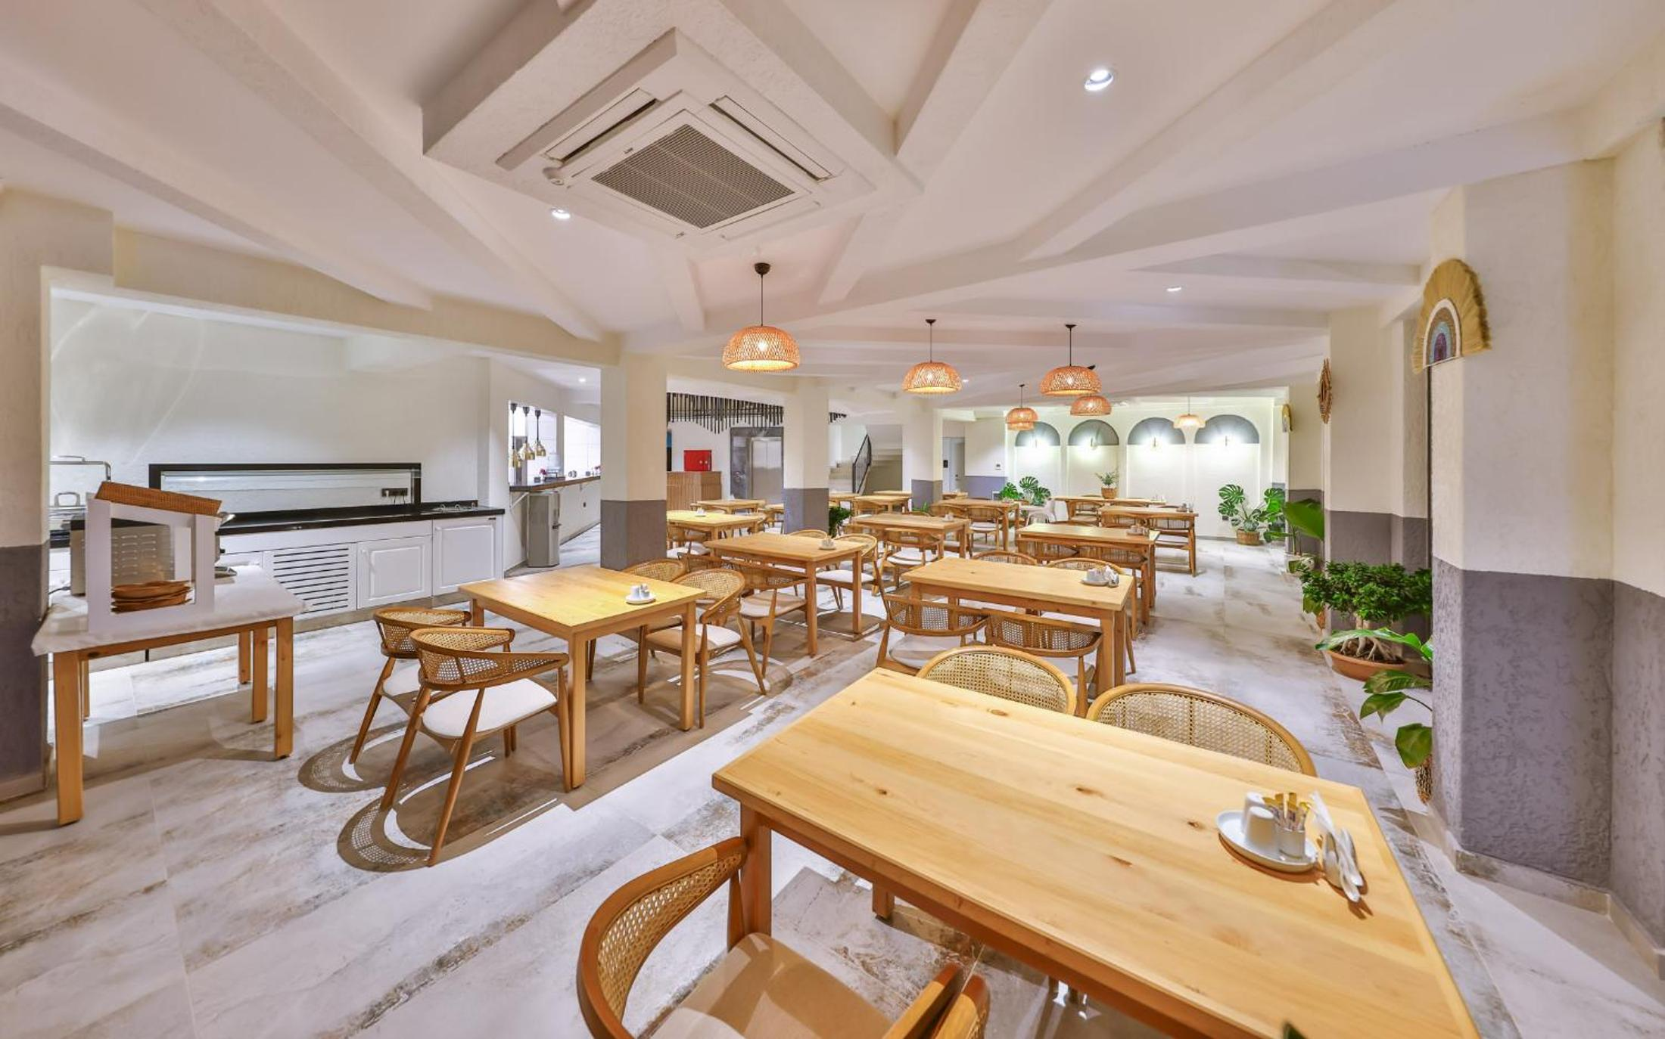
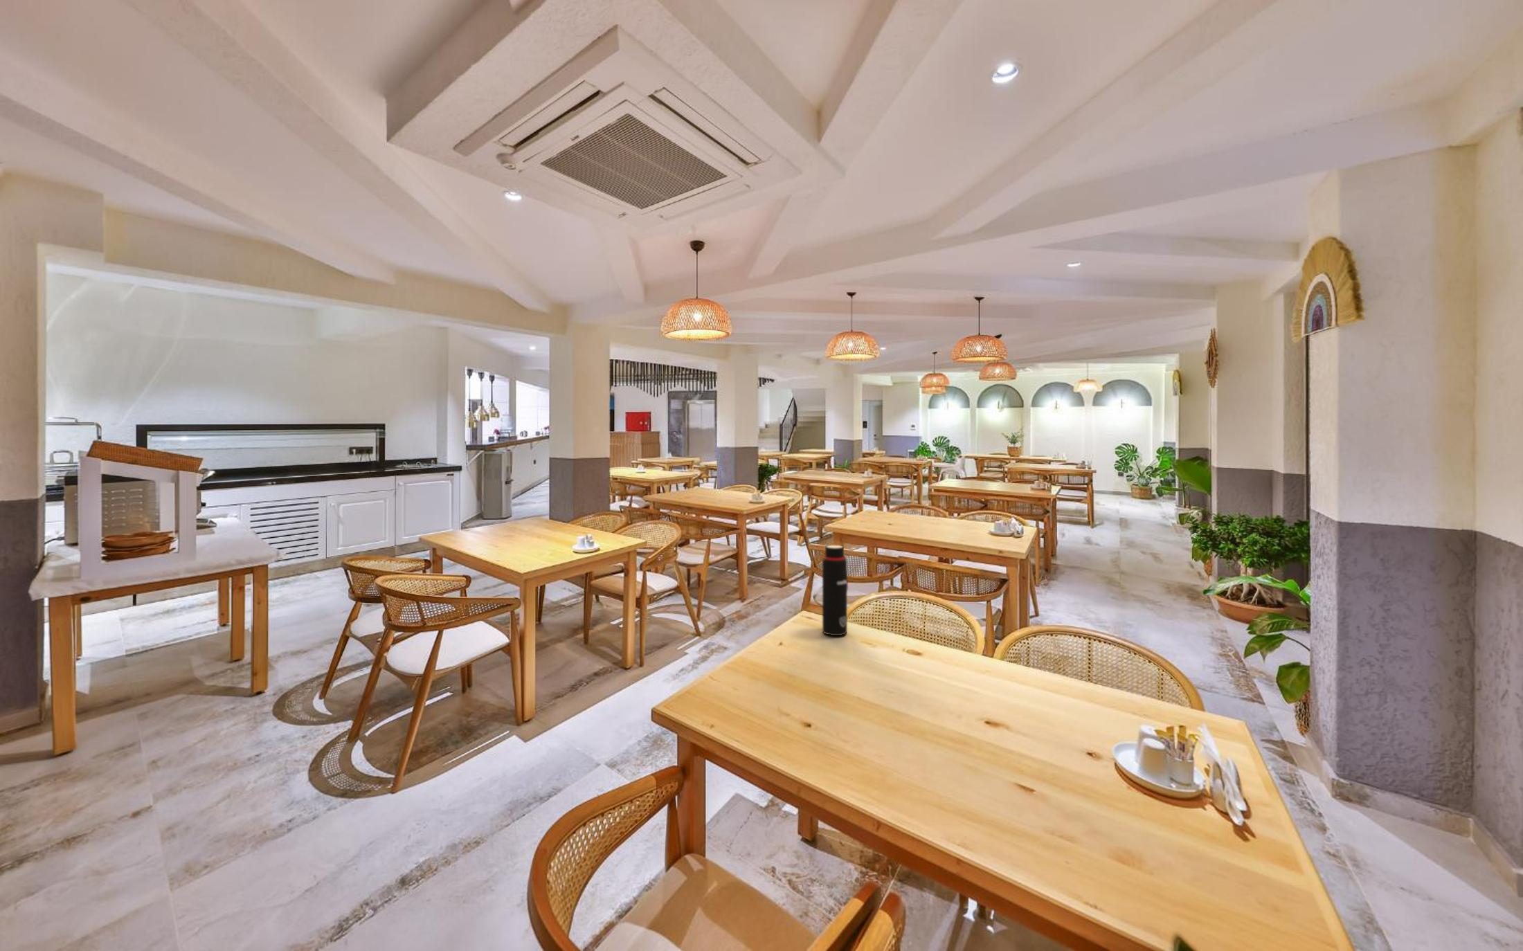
+ water bottle (836, 589)
